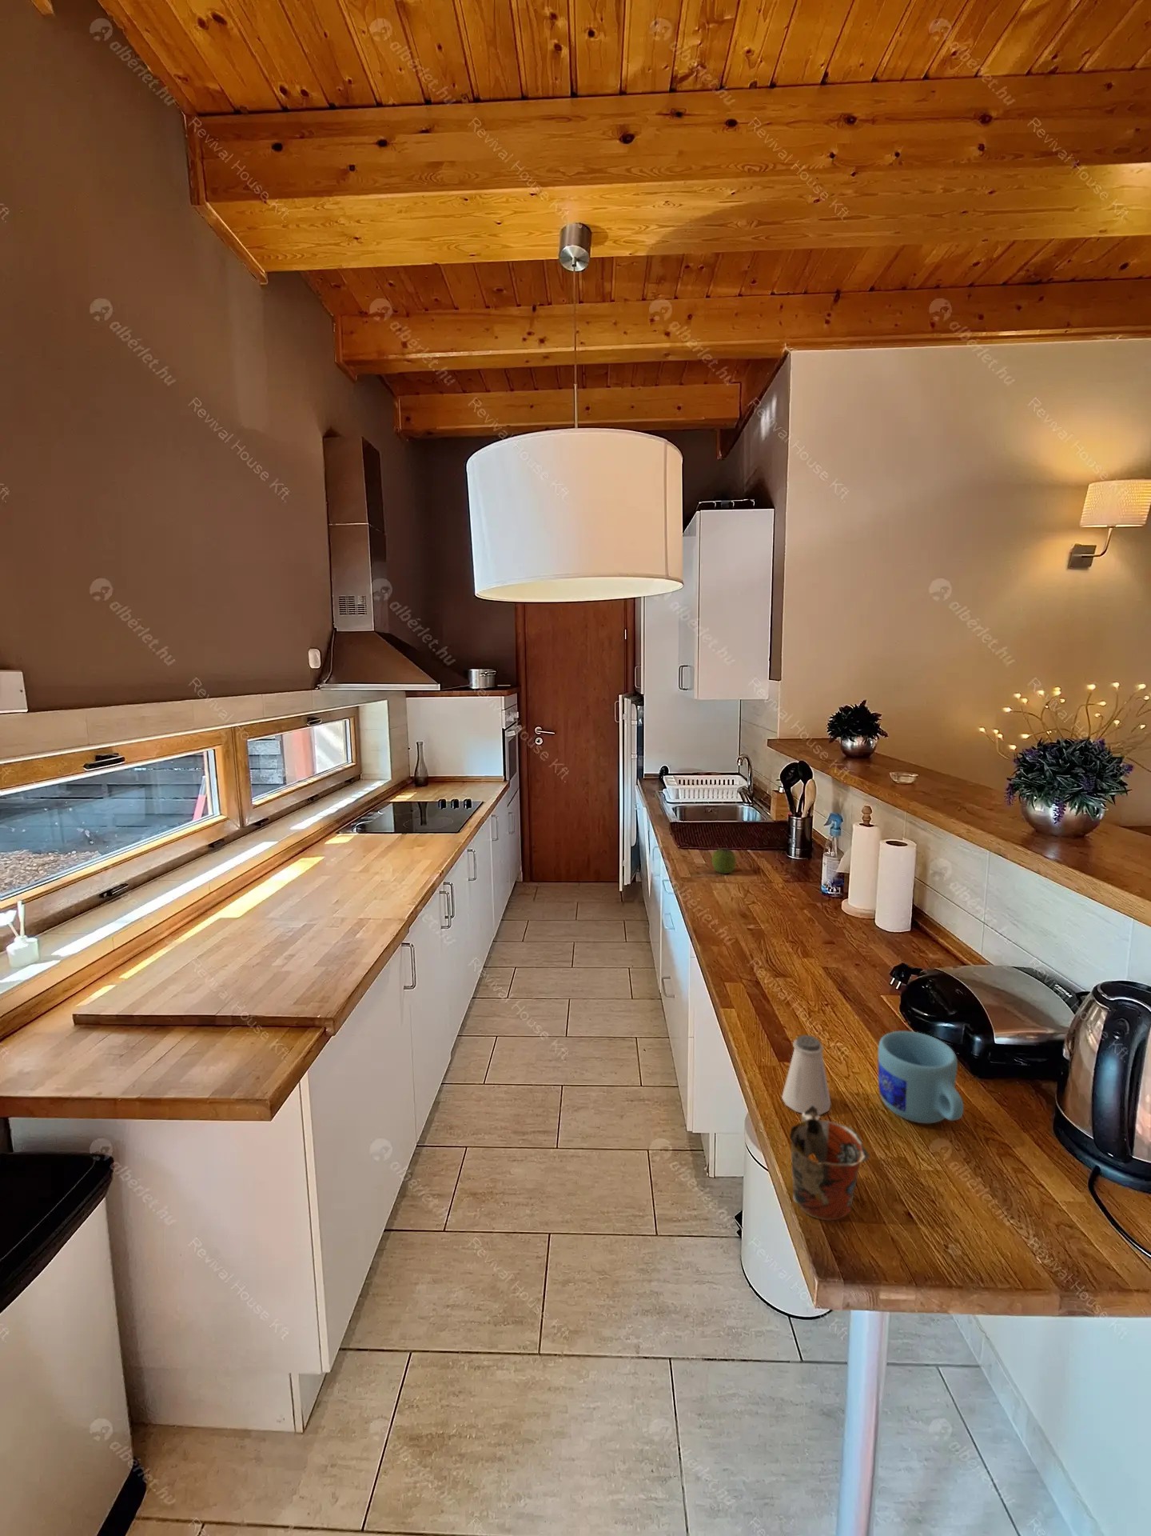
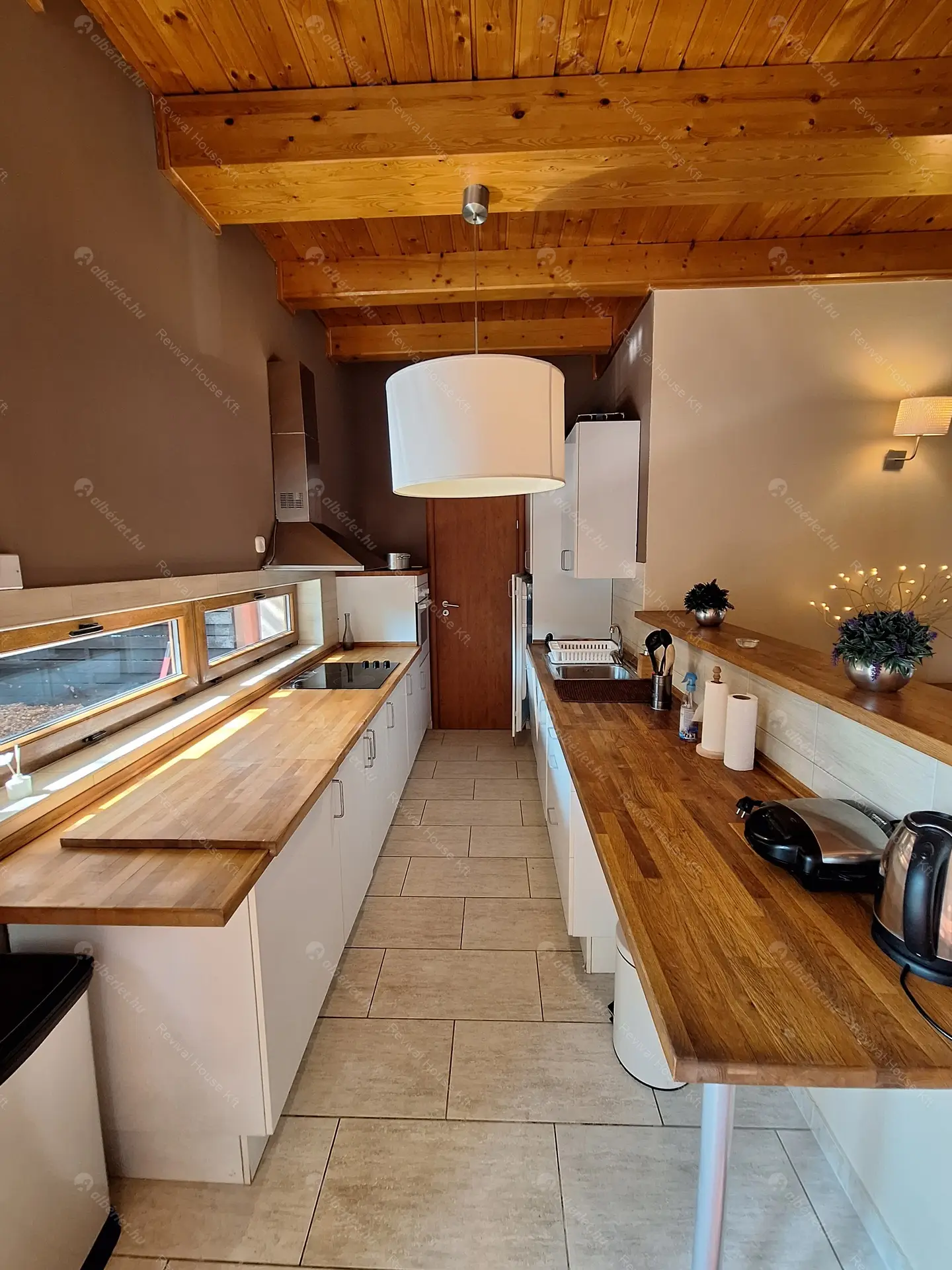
- mug (922, 1085)
- apple (723, 860)
- saltshaker (806, 1070)
- mug (822, 1160)
